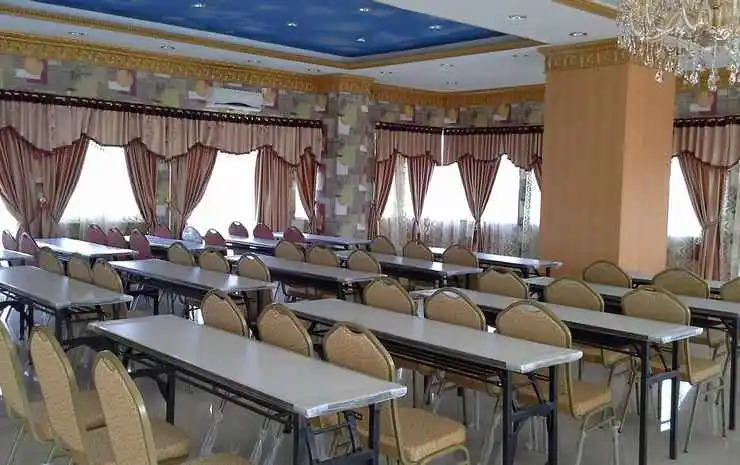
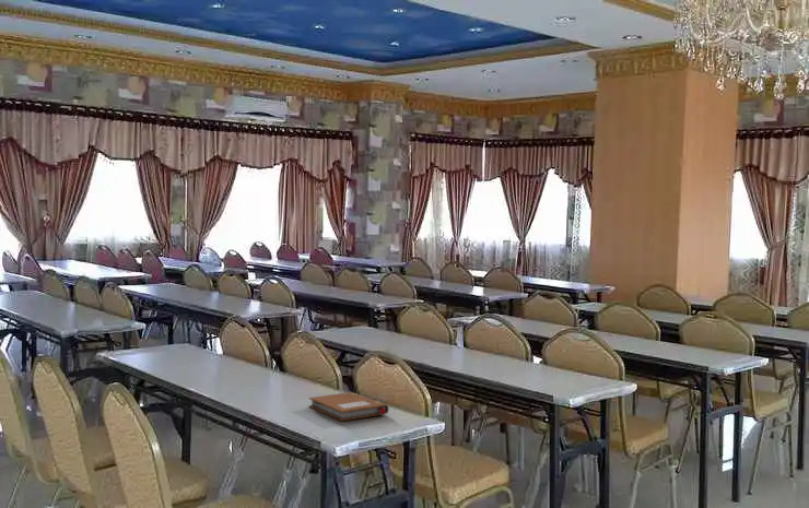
+ notebook (349, 405)
